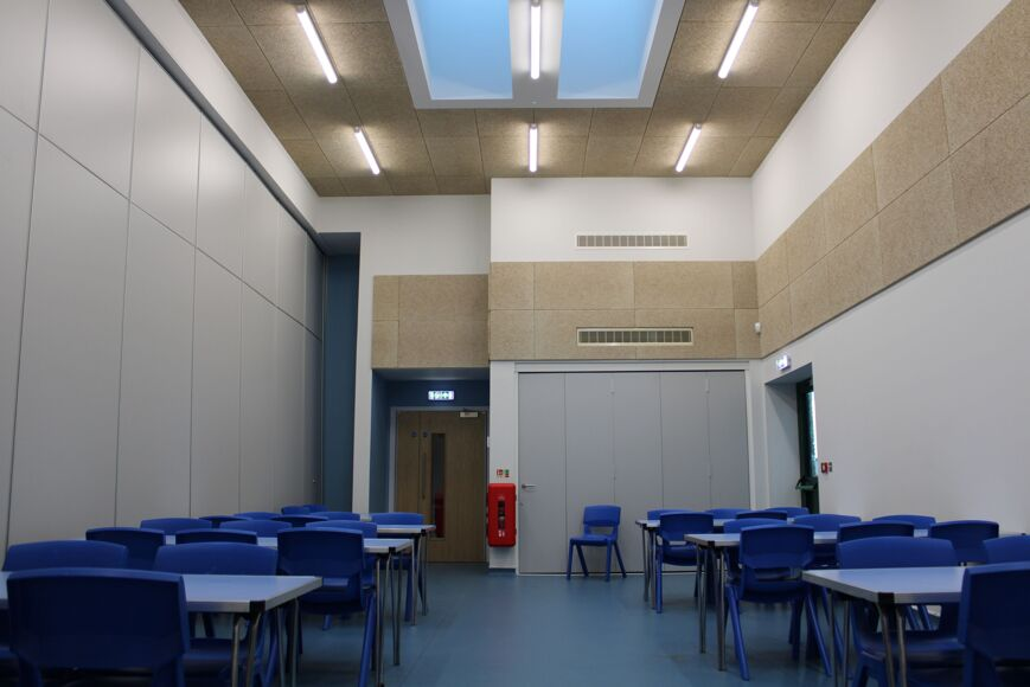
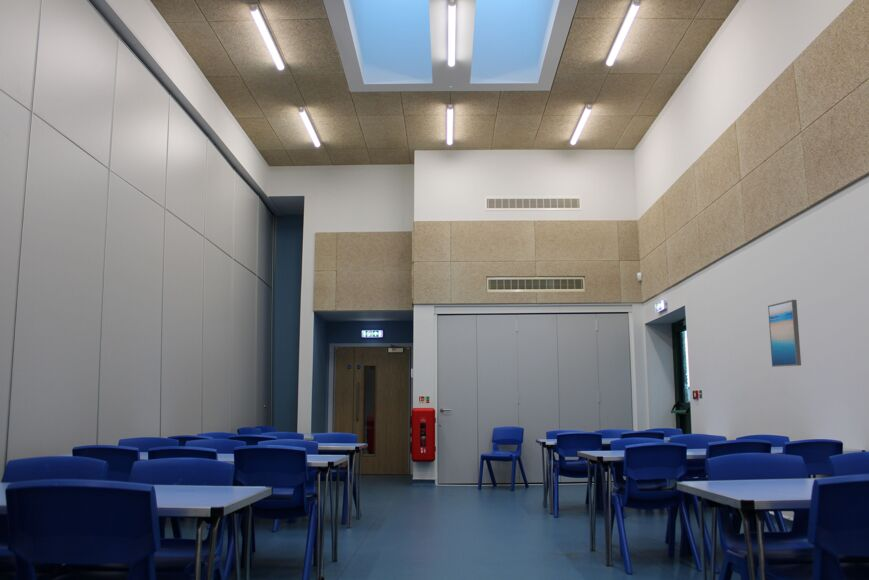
+ wall art (783, 334)
